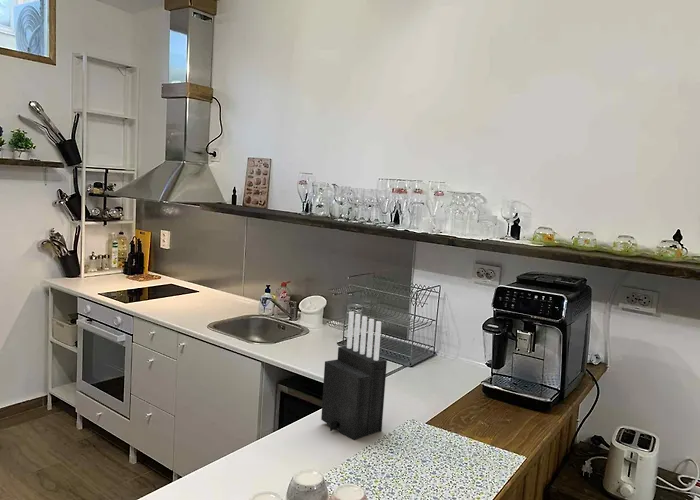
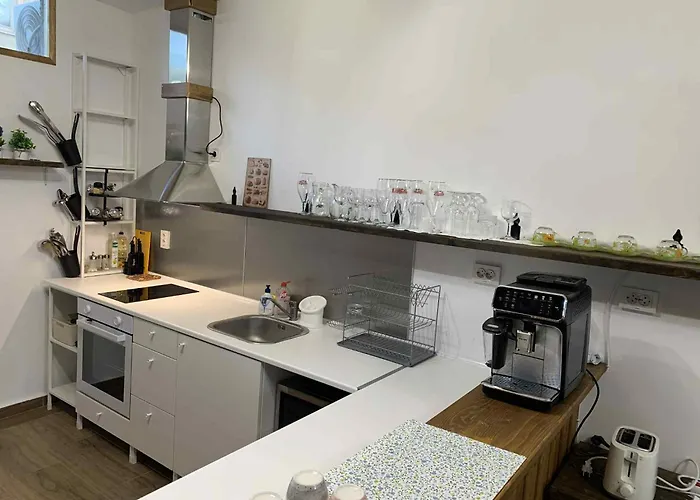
- knife block (351, 373)
